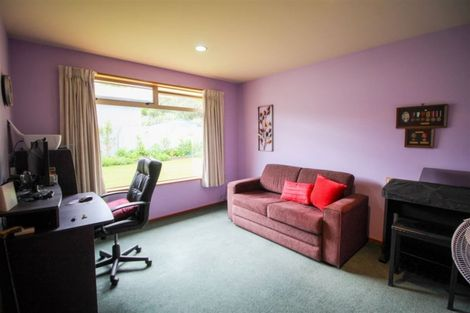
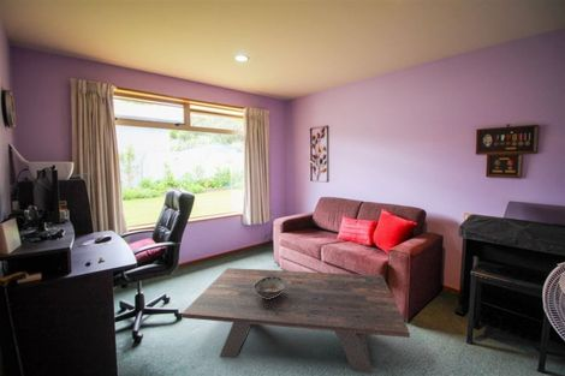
+ coffee table (296, 317)
+ decorative bowl (269, 288)
